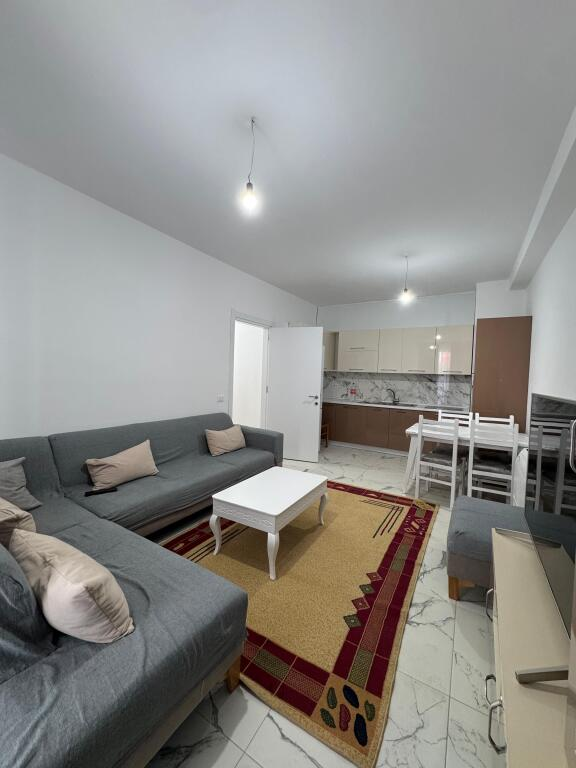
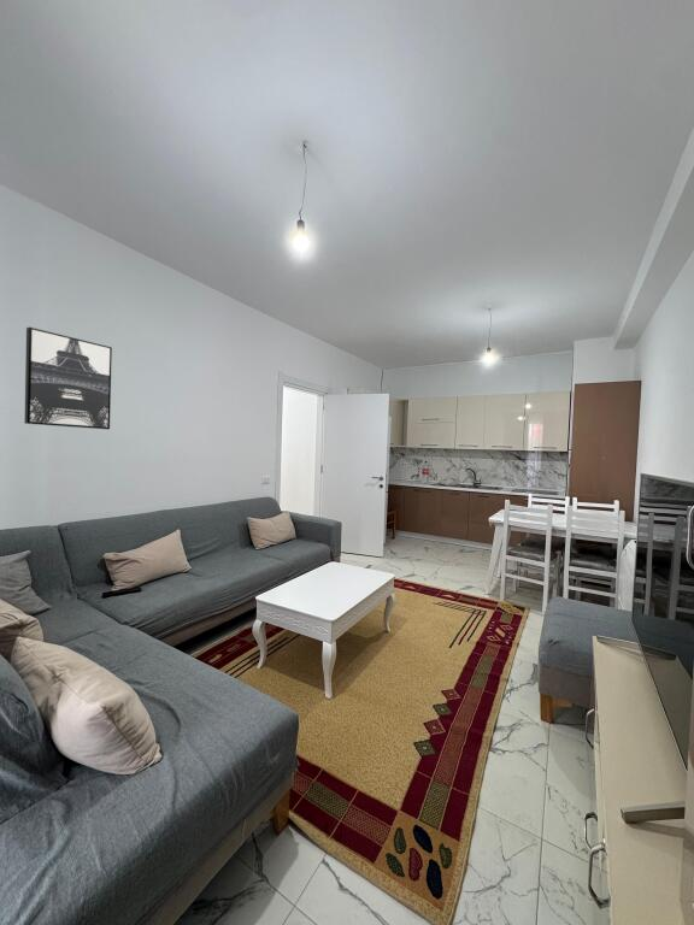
+ wall art (71, 382)
